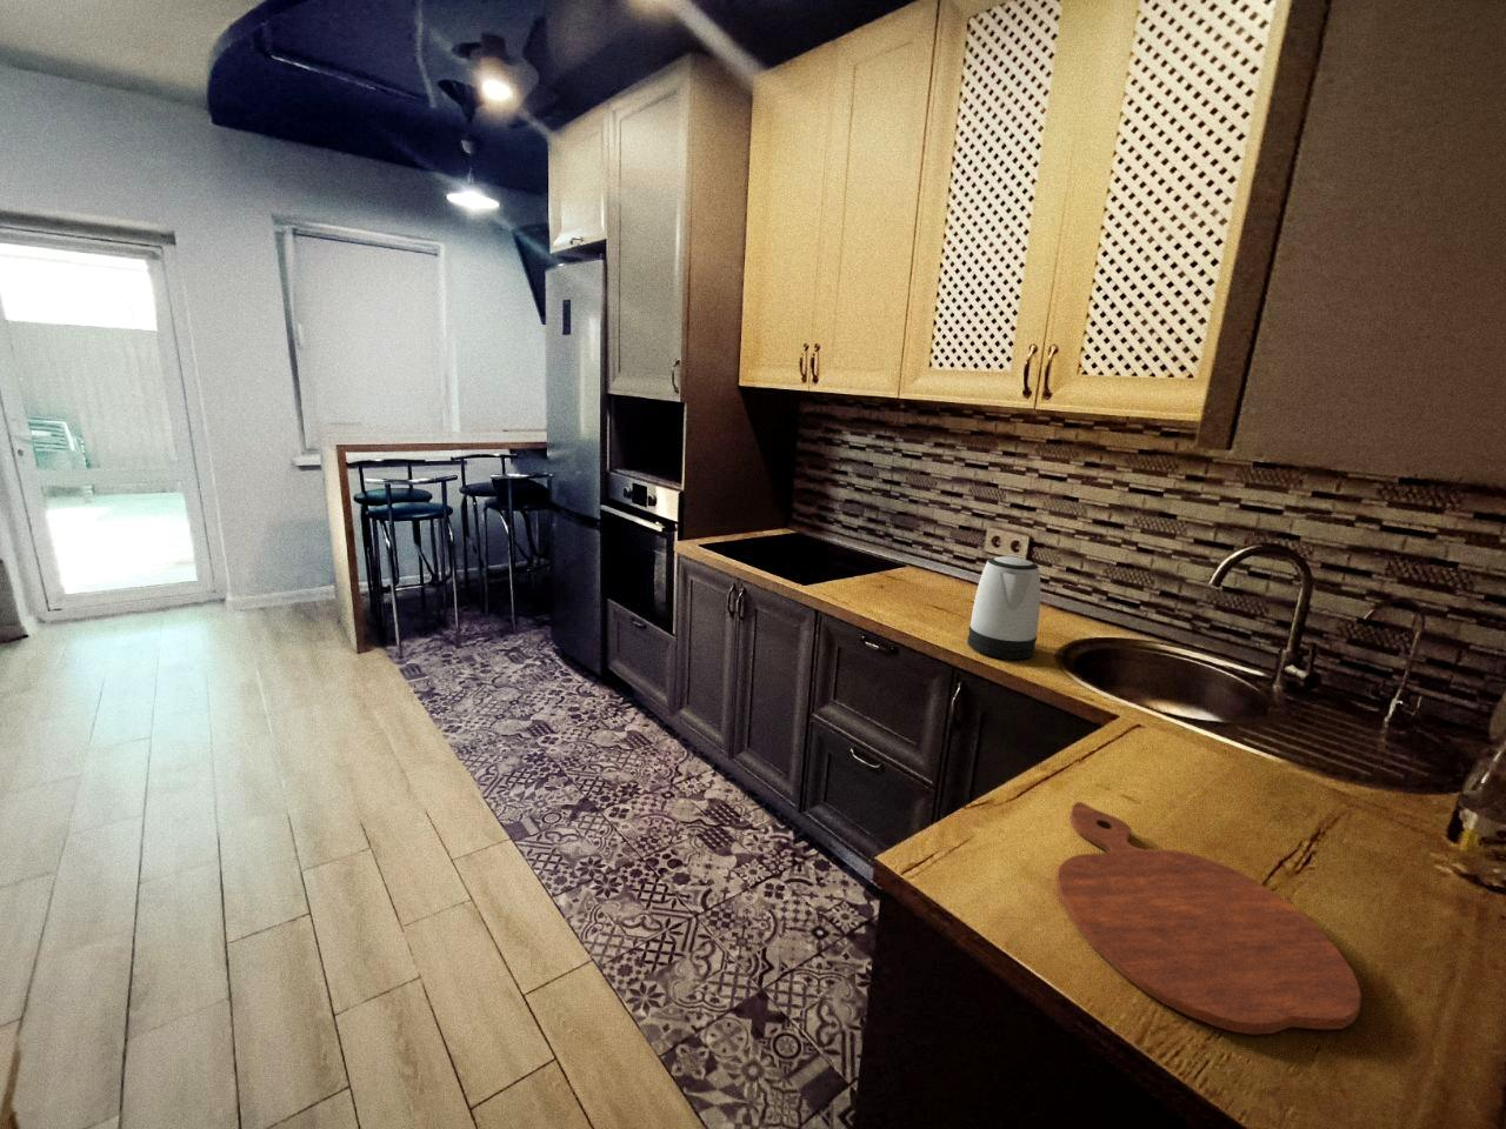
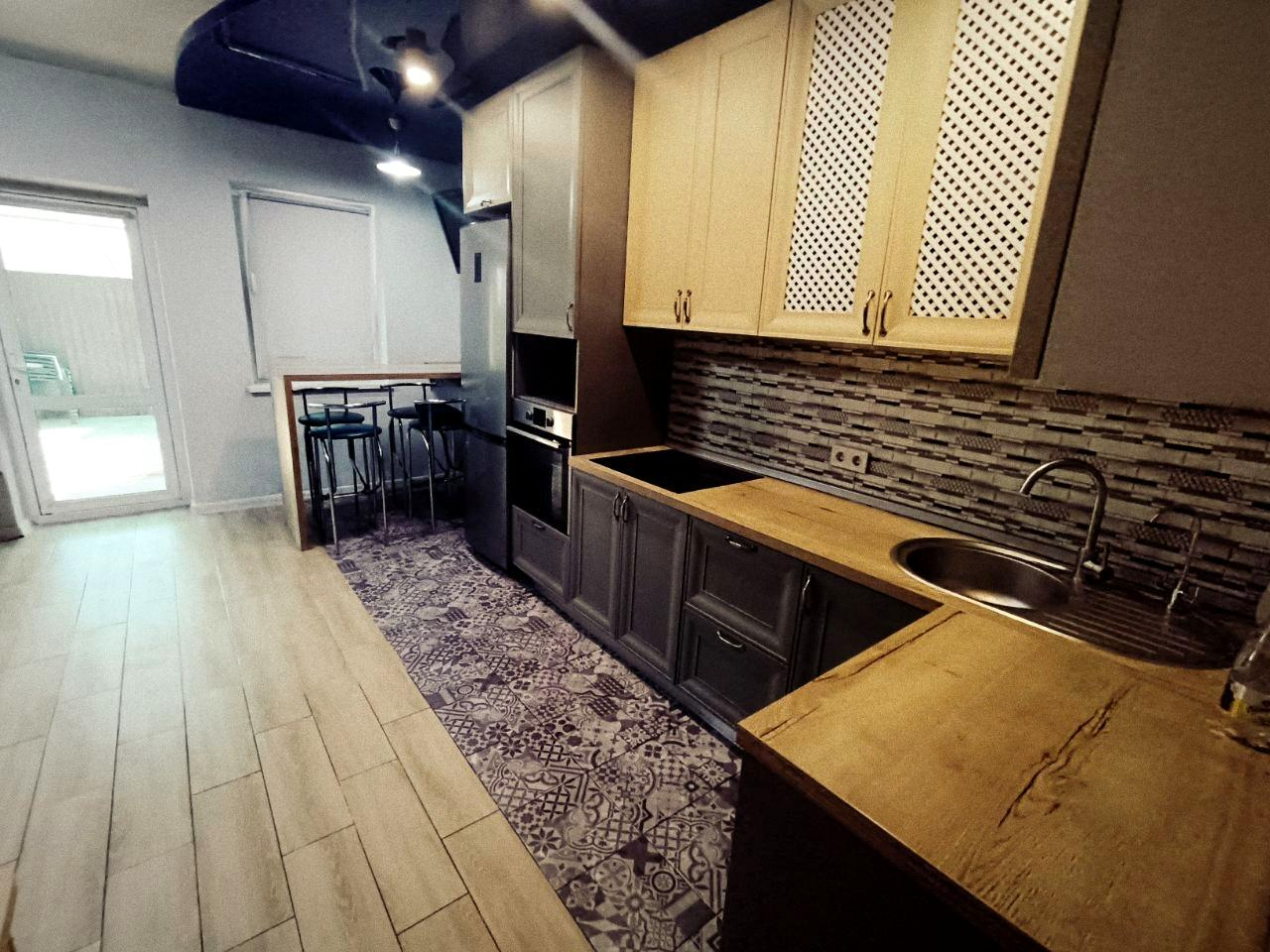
- cutting board (1163, 893)
- kettle (1004, 601)
